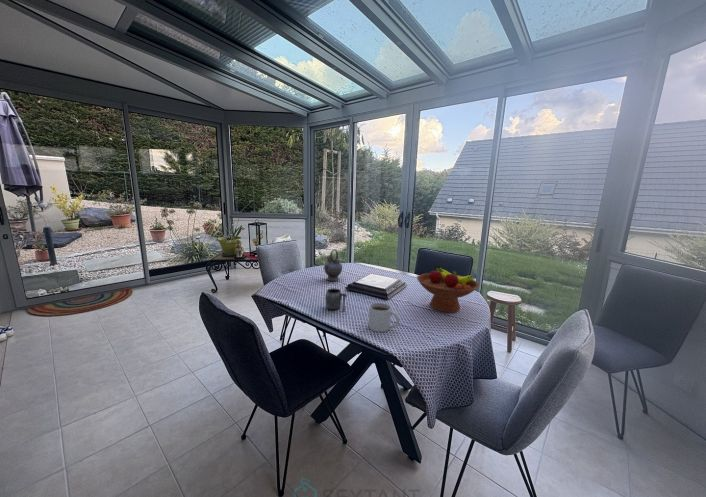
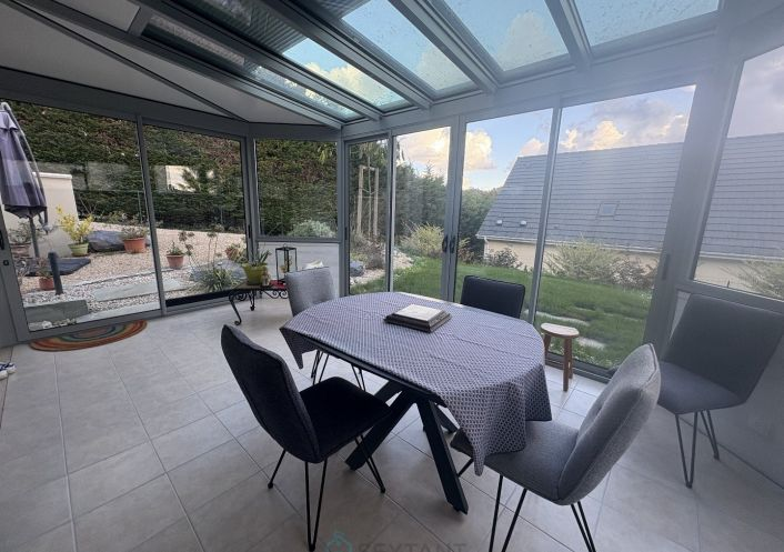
- mug (336, 299)
- teapot (331, 264)
- mug (384, 317)
- fruit bowl (446, 288)
